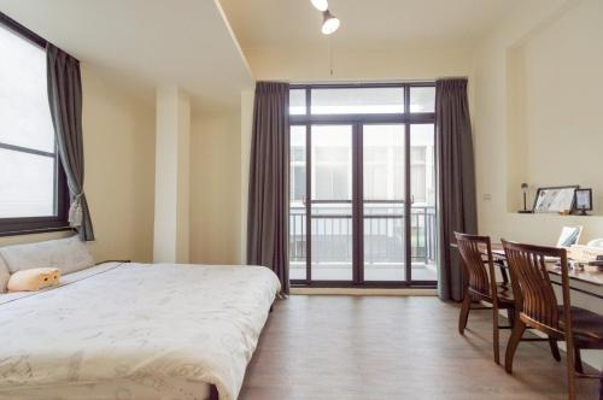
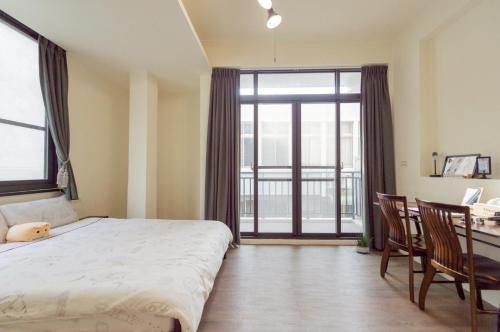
+ potted plant (362, 241)
